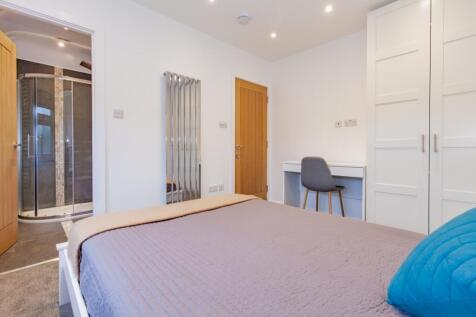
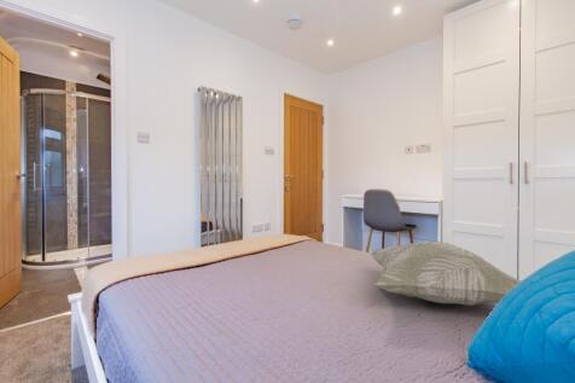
+ decorative pillow (436, 269)
